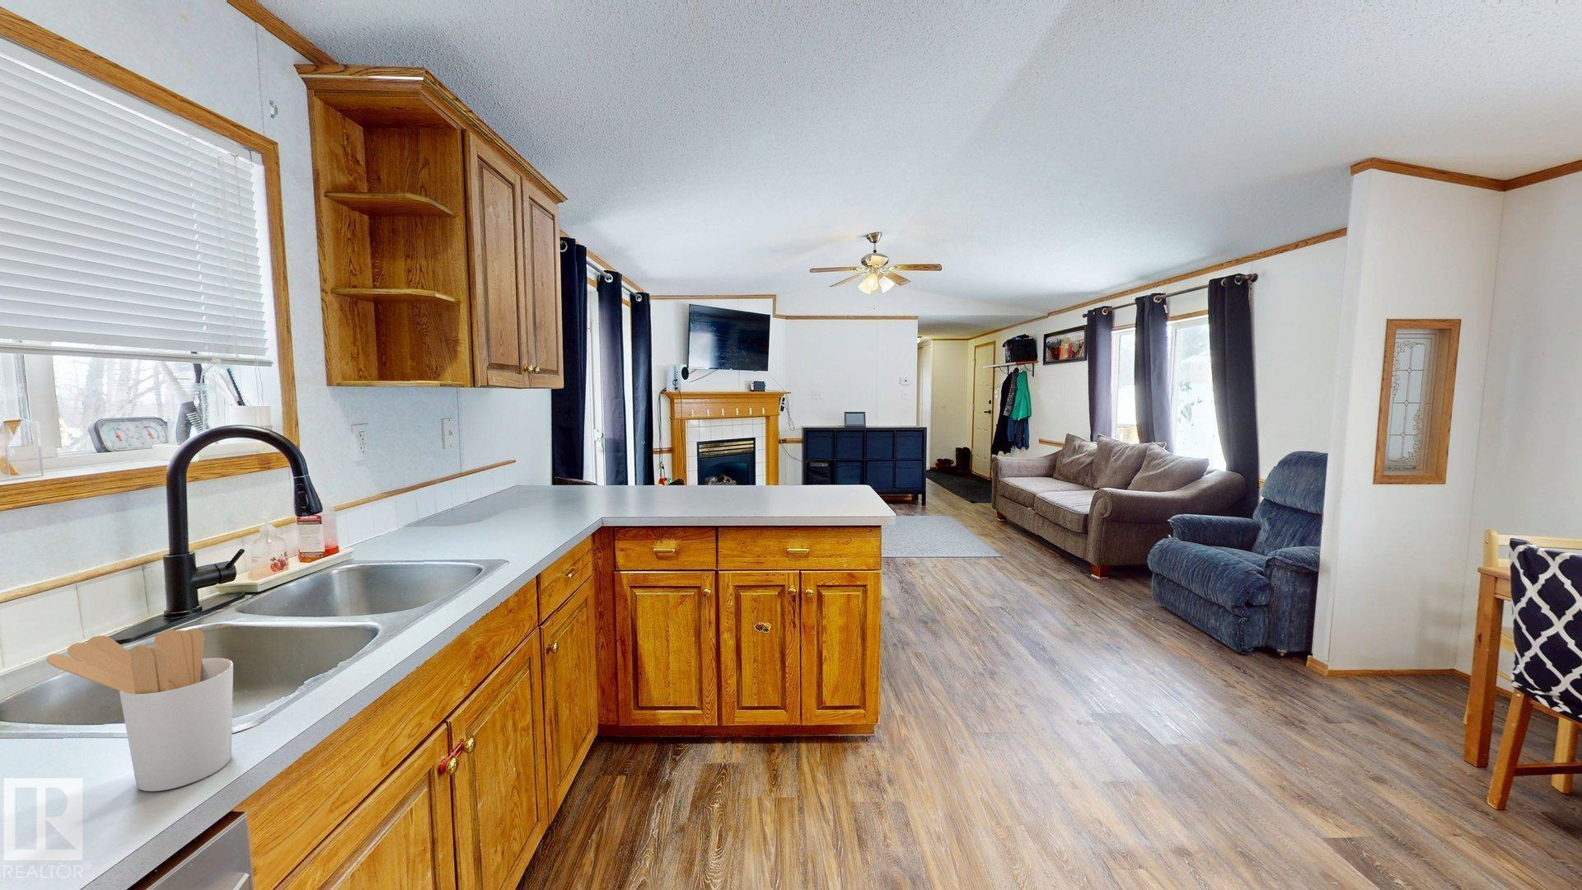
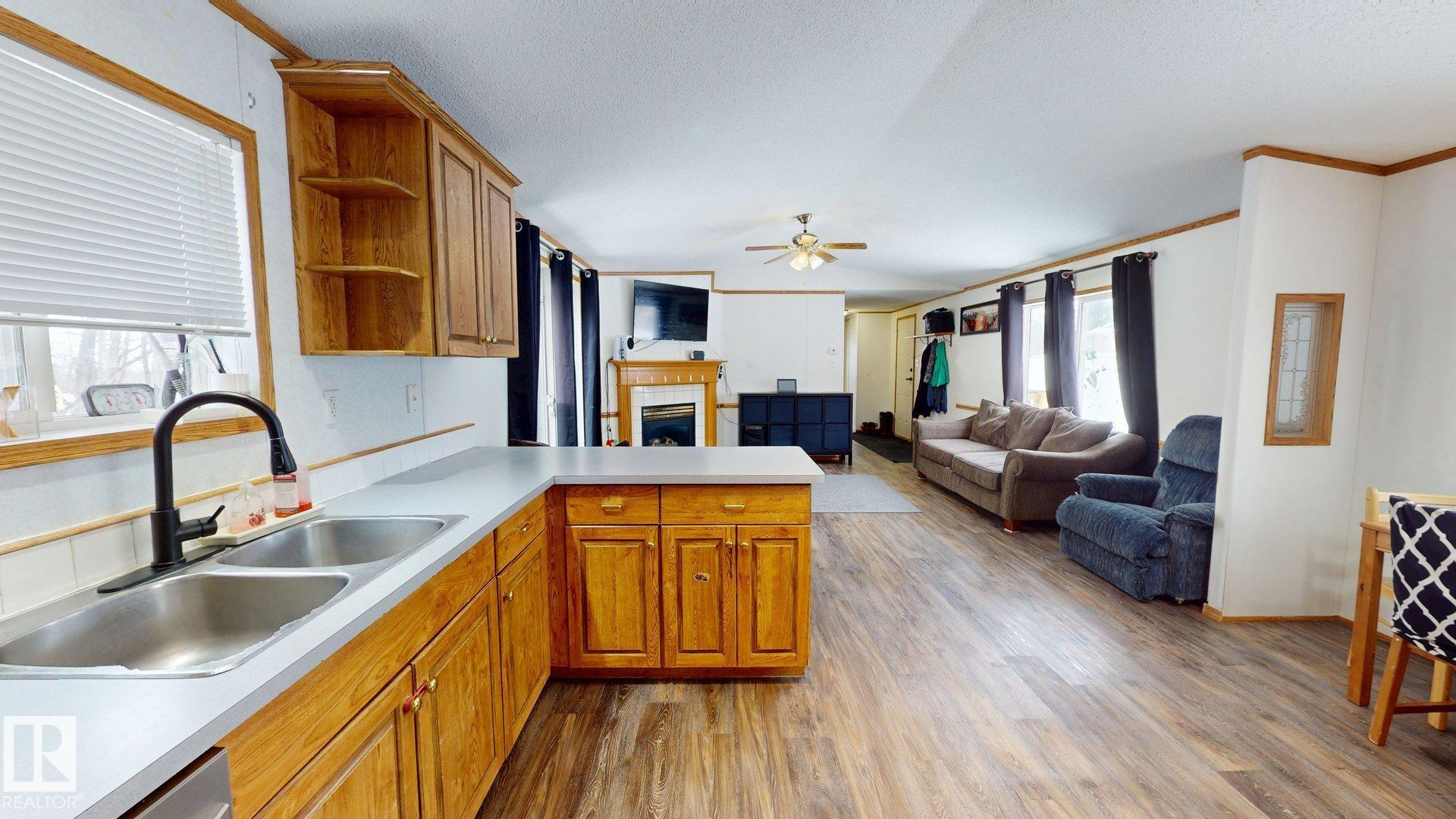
- utensil holder (152, 704)
